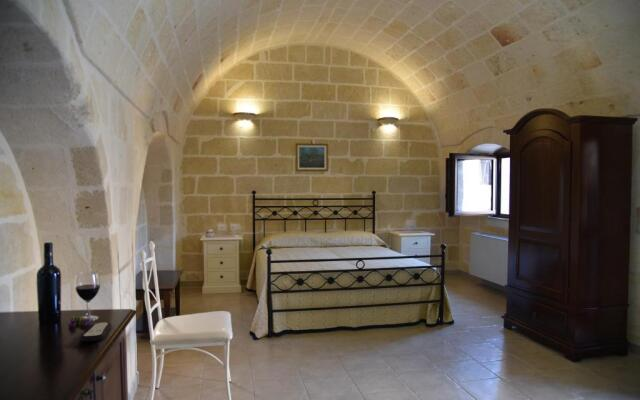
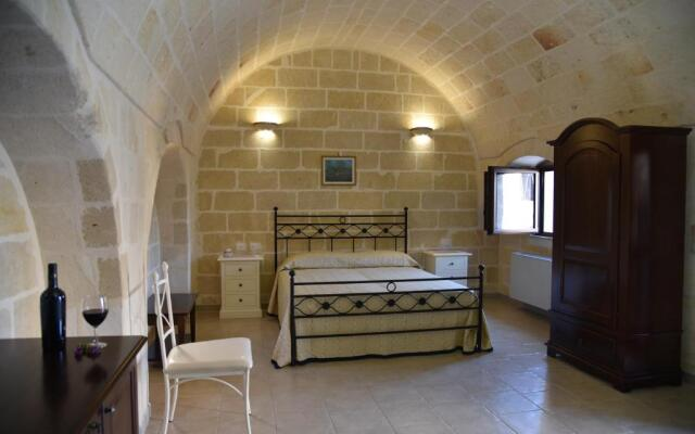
- remote control (97, 331)
